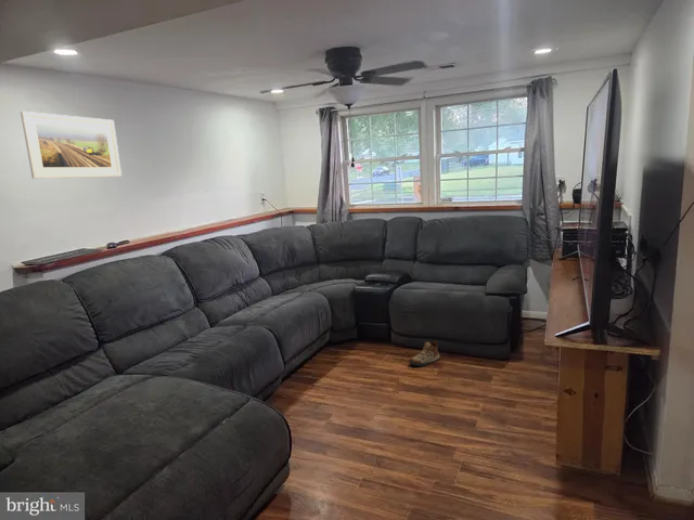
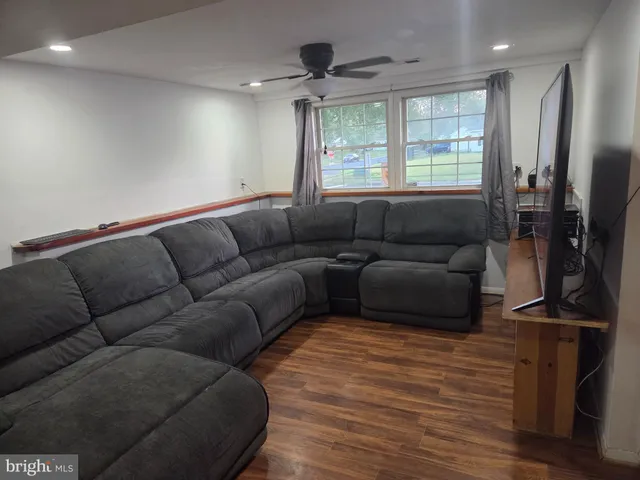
- shoe (424, 352)
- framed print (76, 146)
